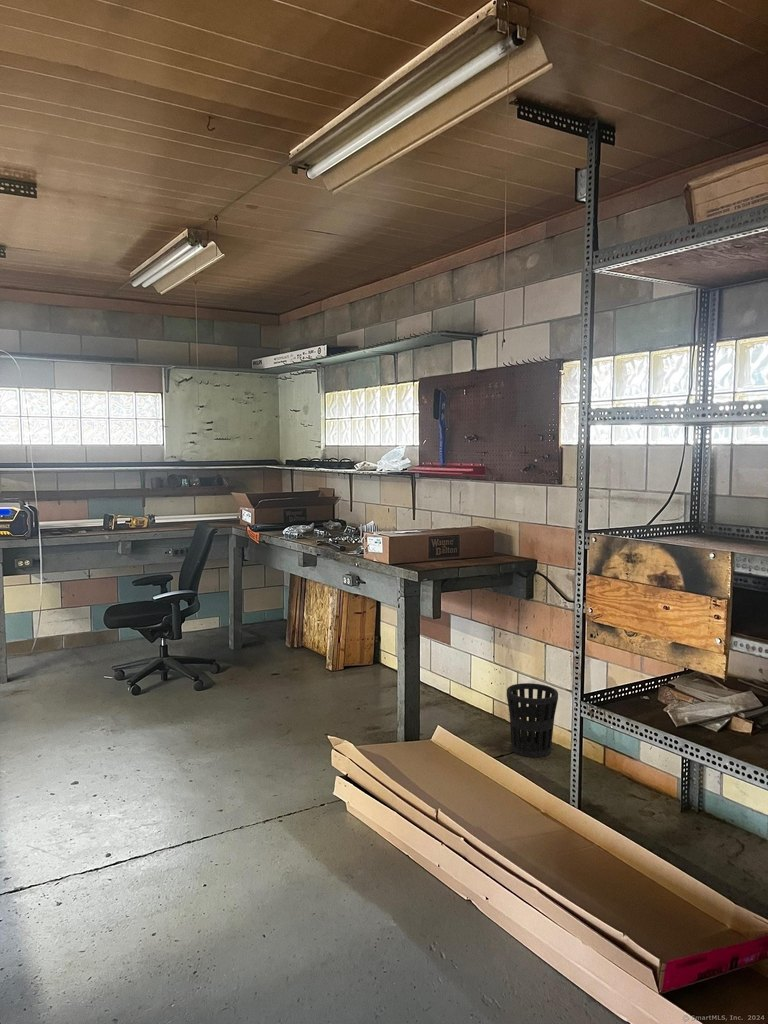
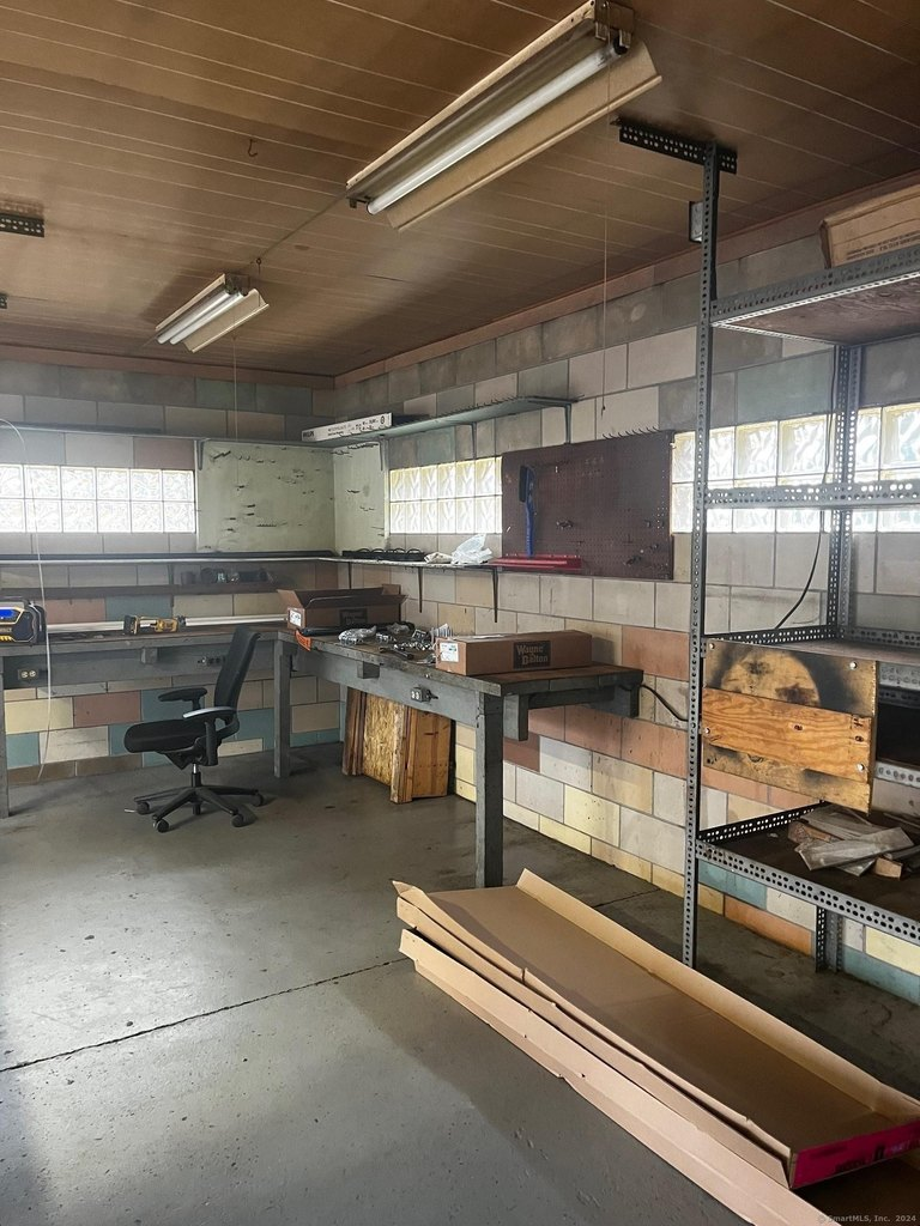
- wastebasket (531, 720)
